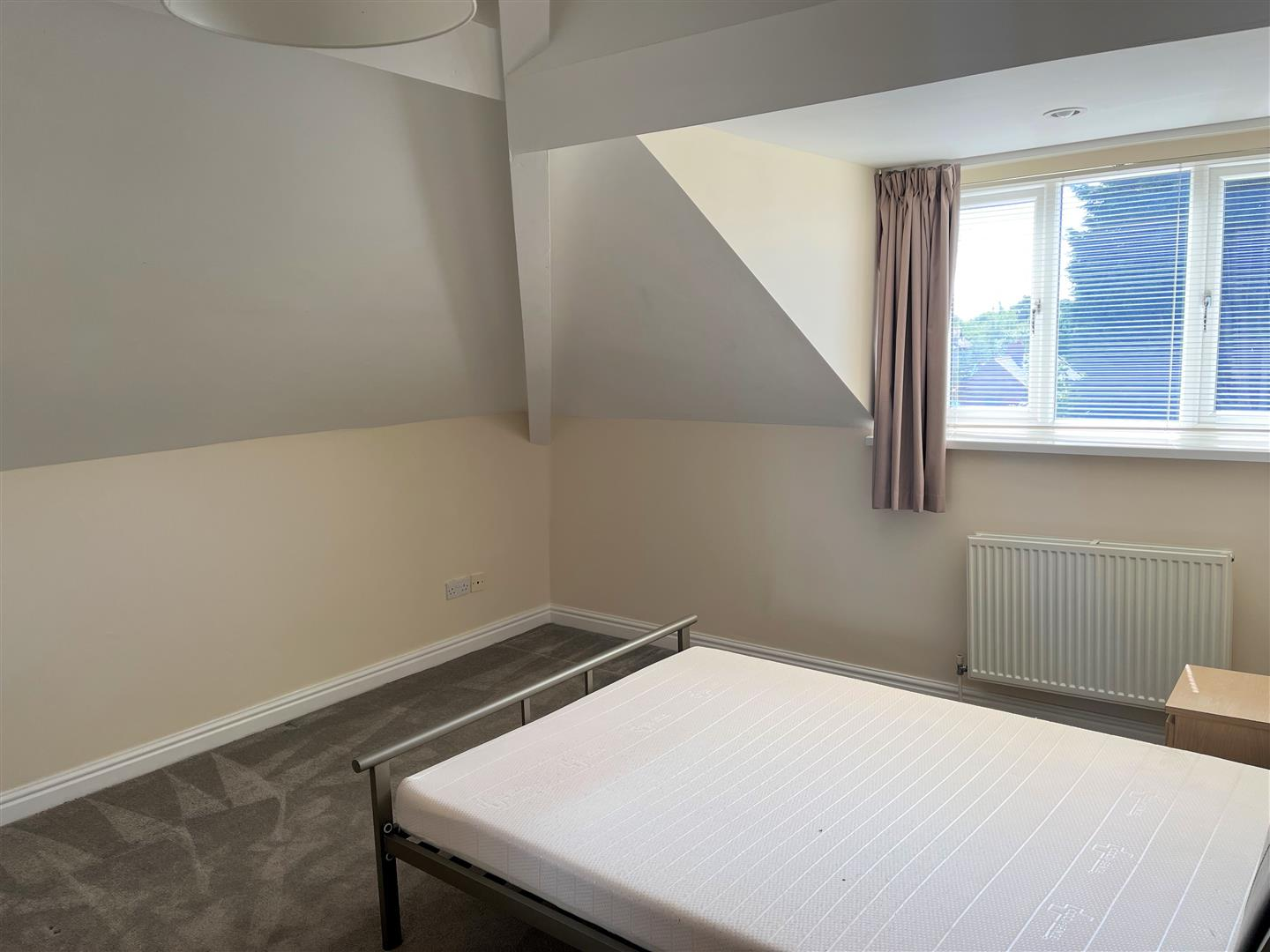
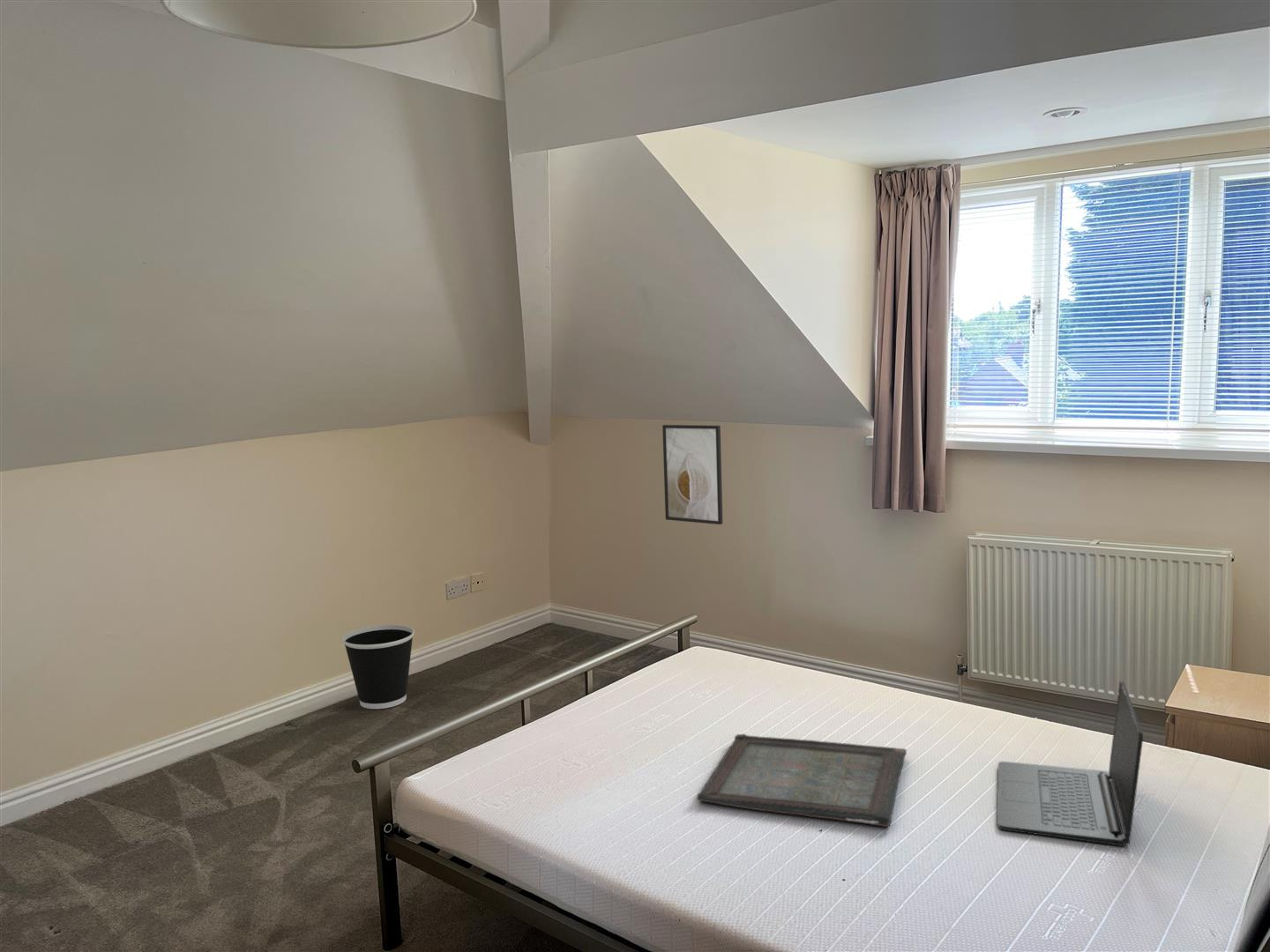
+ serving tray (806, 774)
+ wastebasket (380, 667)
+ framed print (691, 473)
+ laptop (1063, 767)
